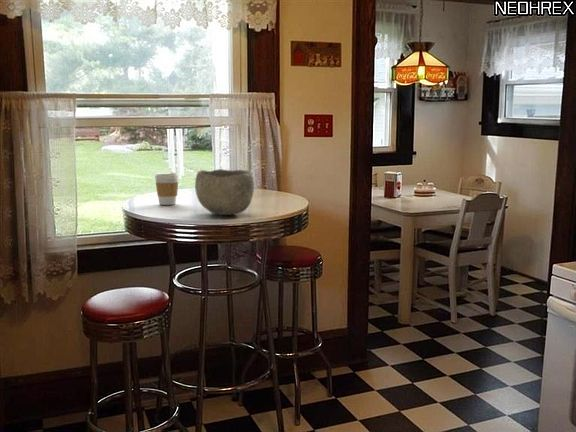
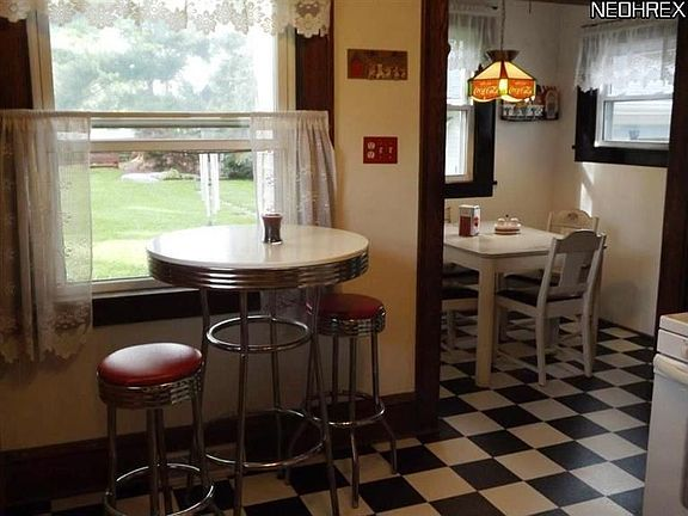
- bowl (225, 192)
- coffee cup (166, 187)
